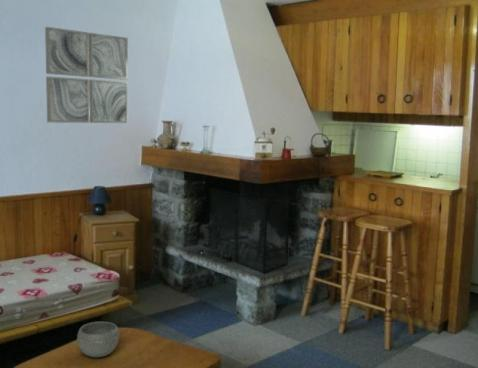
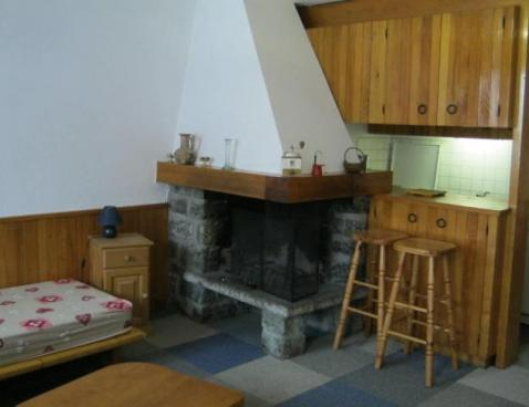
- wall art (88, 79)
- bowl (98, 340)
